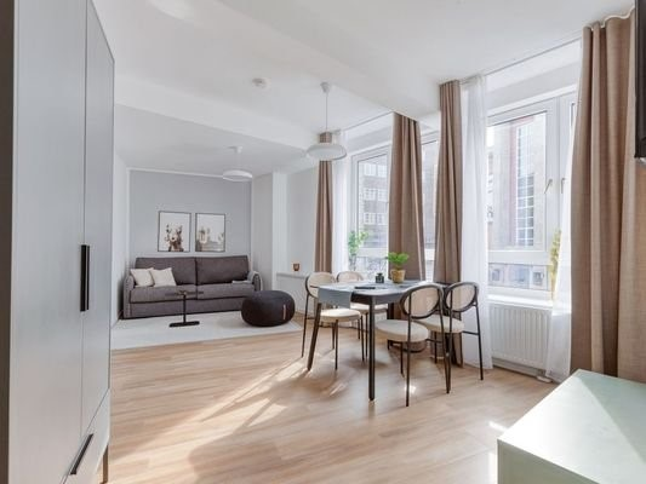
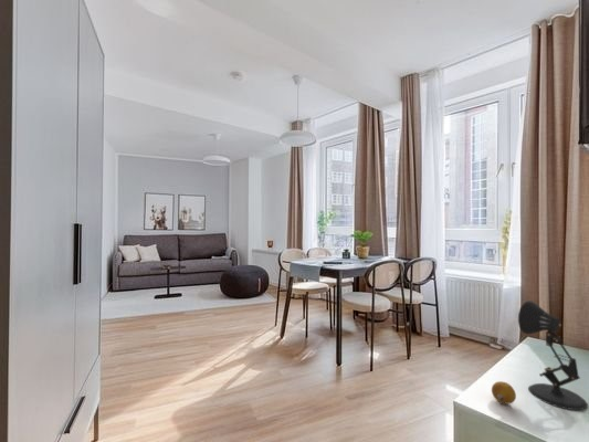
+ desk lamp (554, 350)
+ fruit (503, 392)
